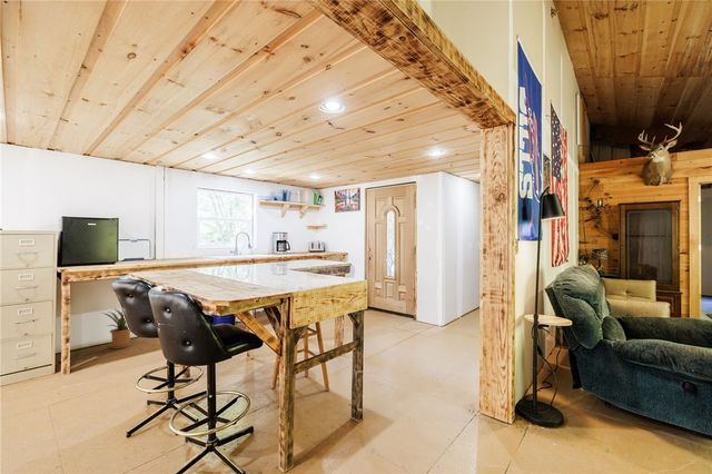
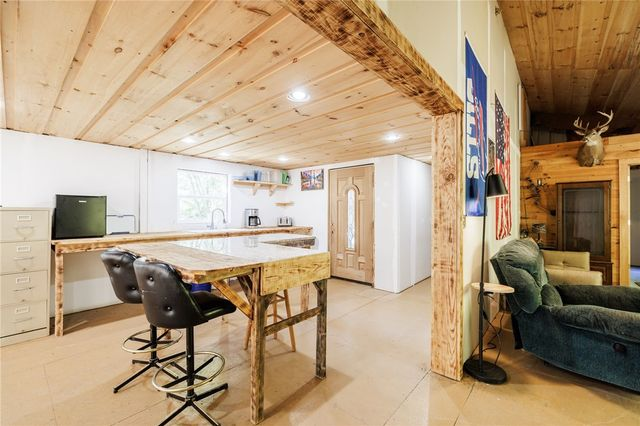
- house plant (119, 324)
